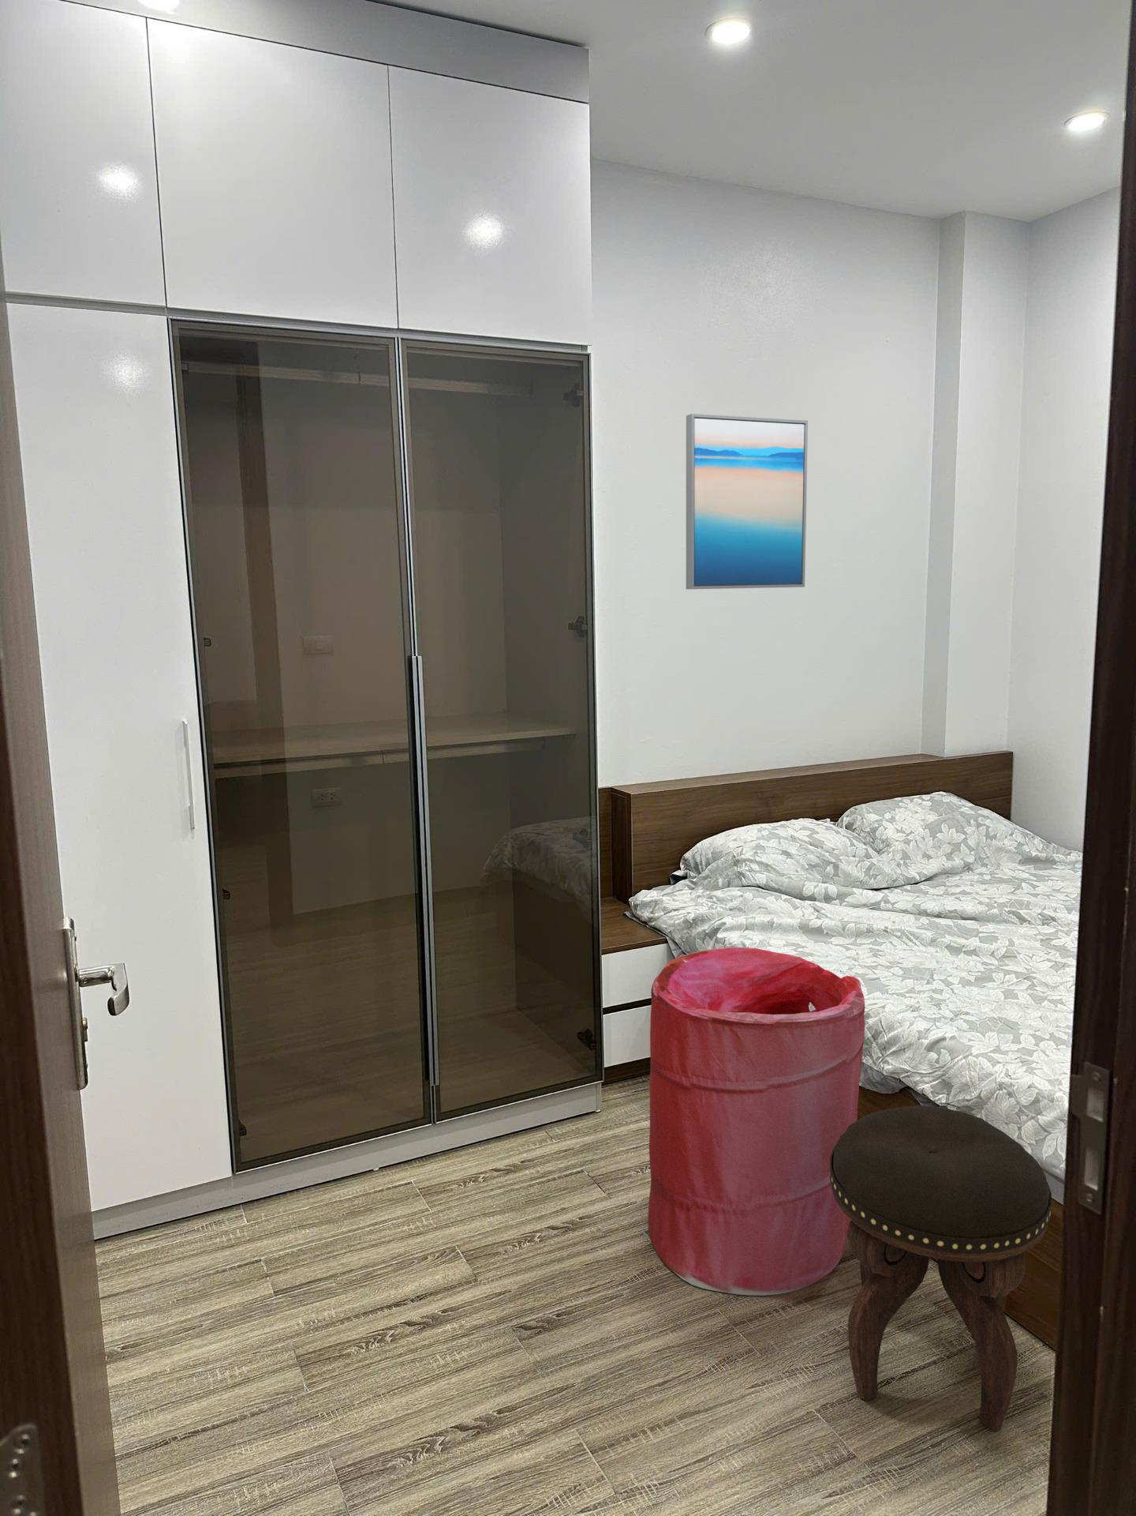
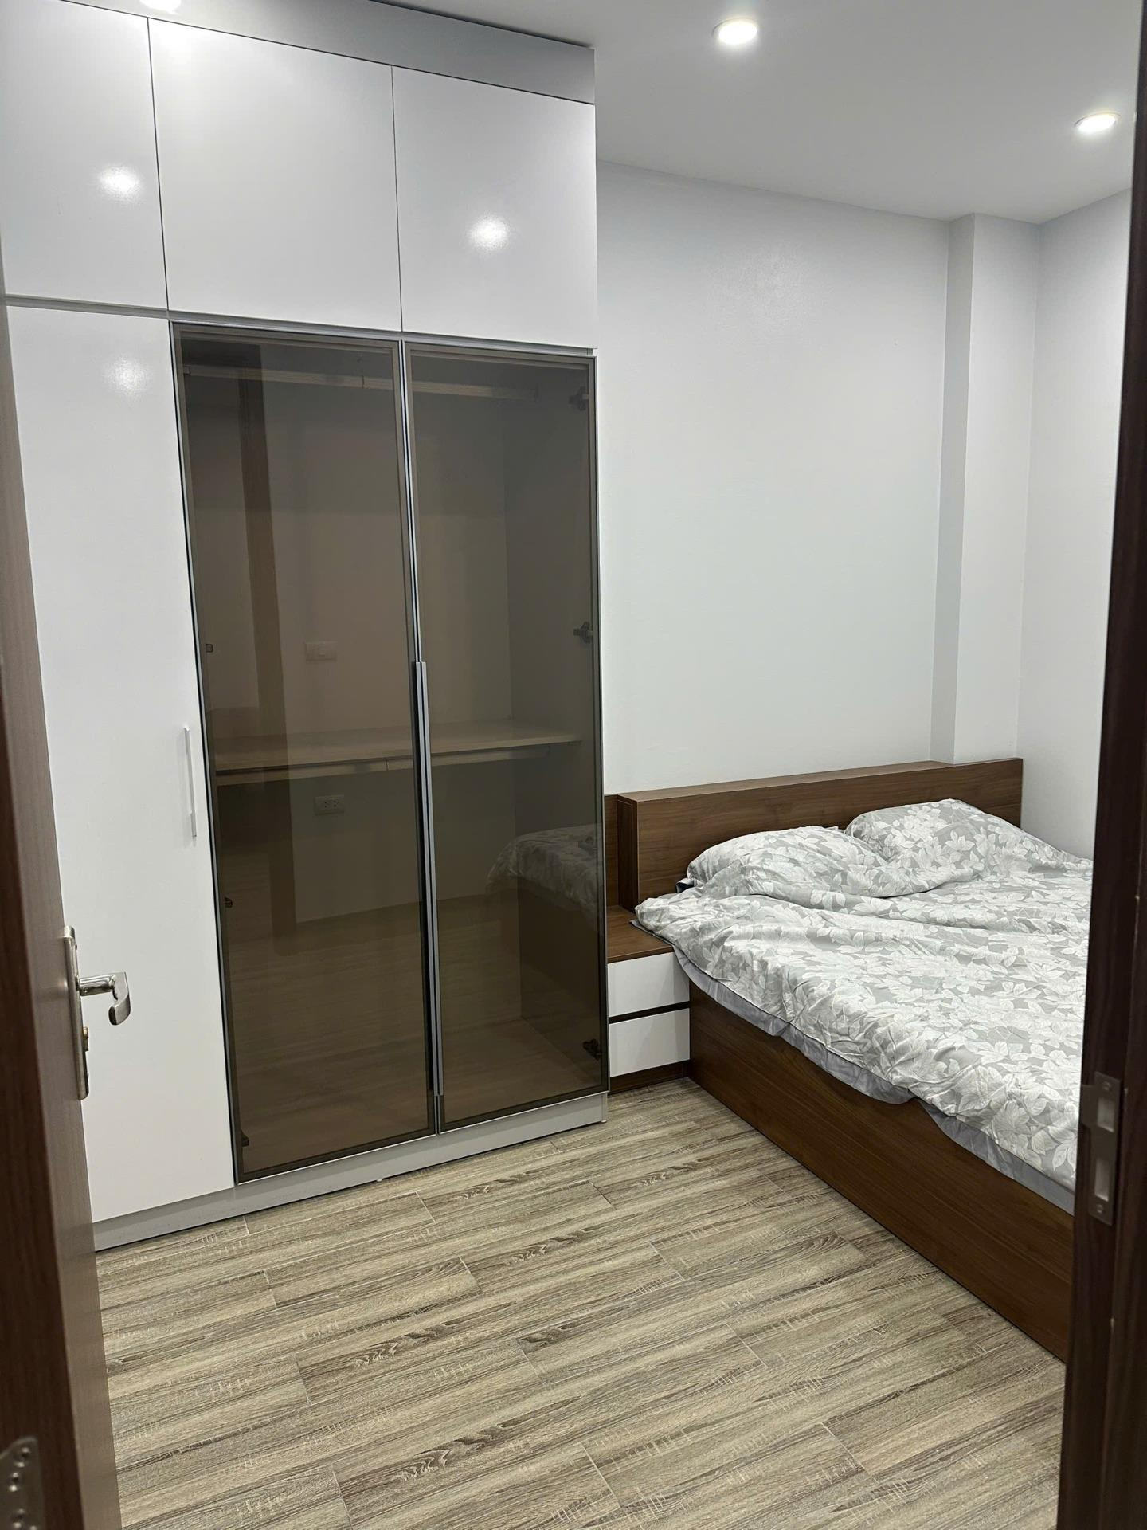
- footstool (933, 1256)
- wall art (747, 504)
- laundry hamper (754, 1103)
